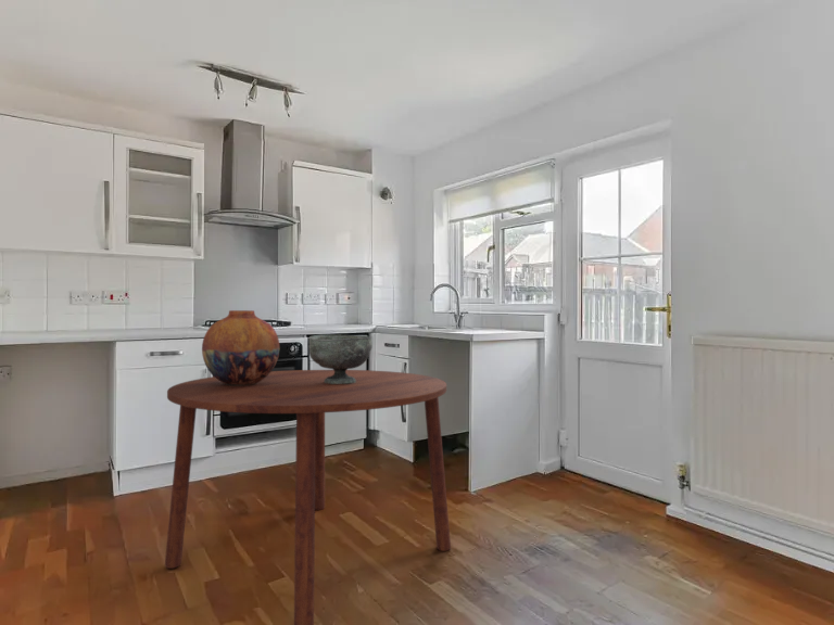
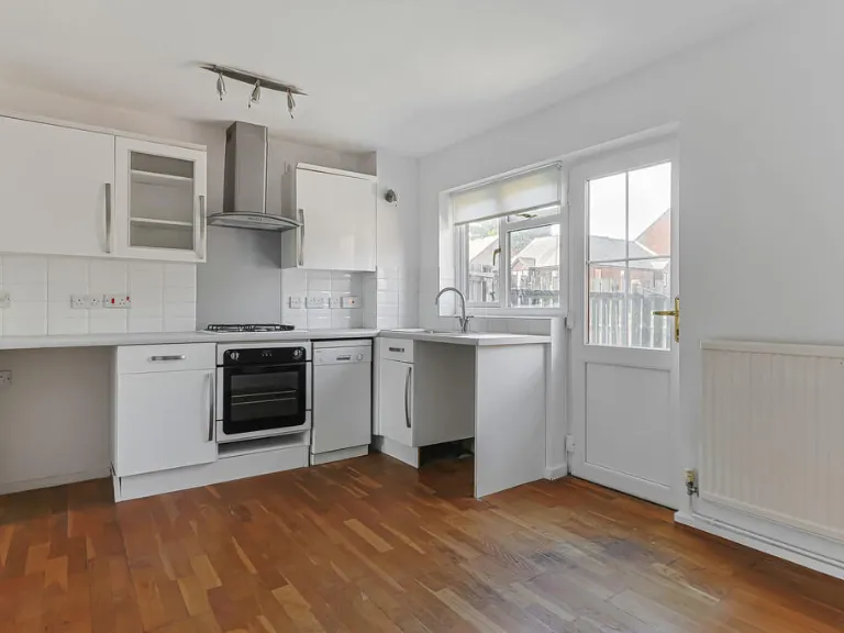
- decorative bowl (340, 358)
- dining table (313, 470)
- vase (241, 346)
